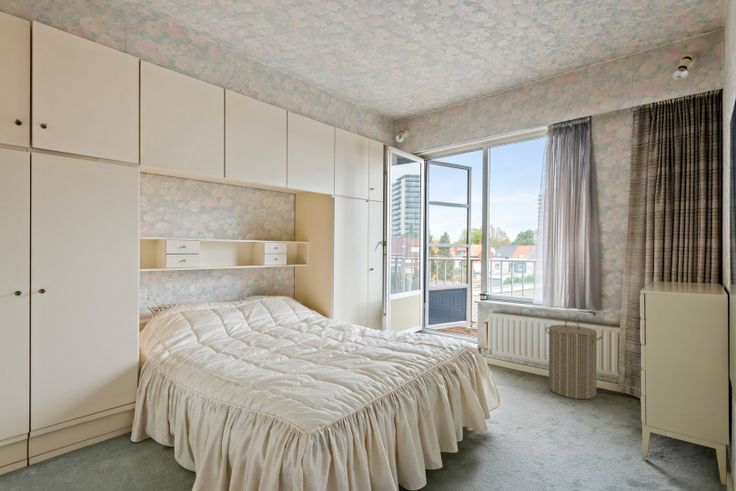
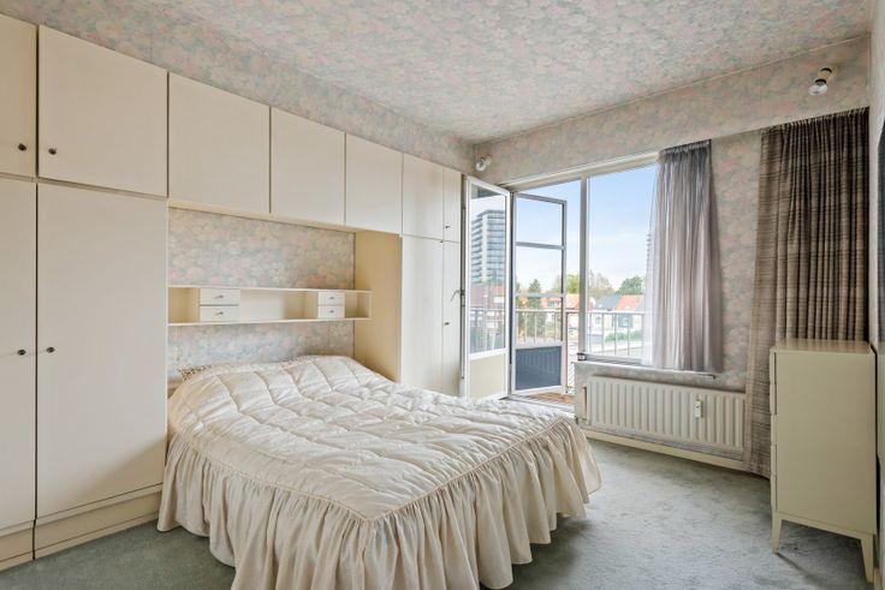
- laundry hamper (572, 355)
